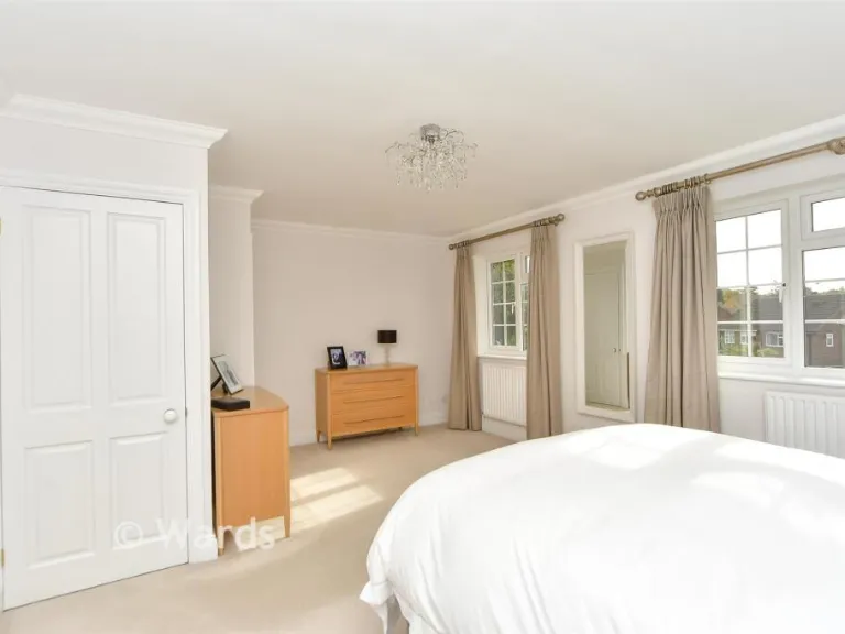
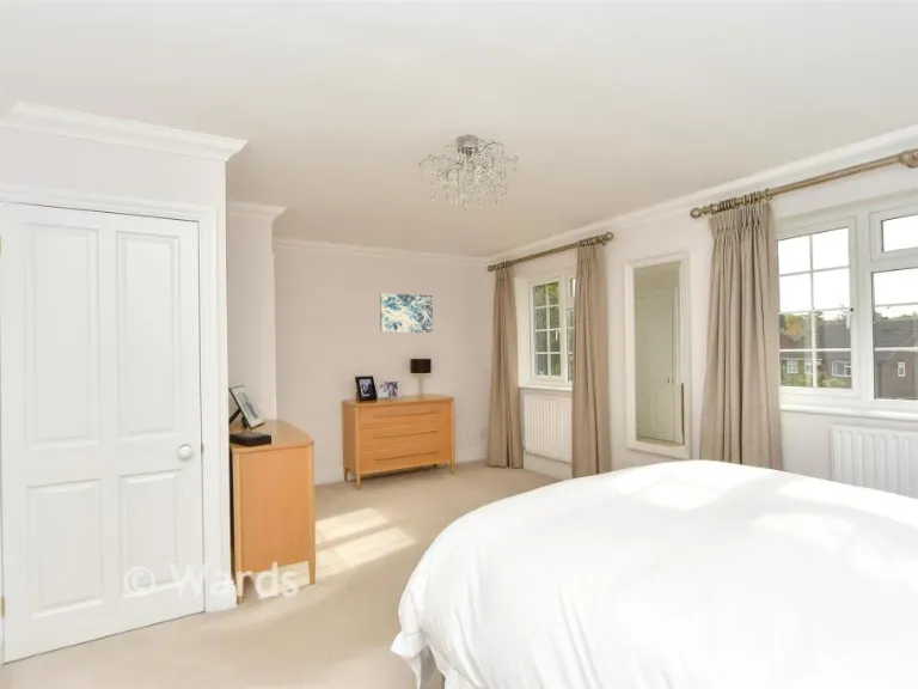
+ wall art (406, 313)
